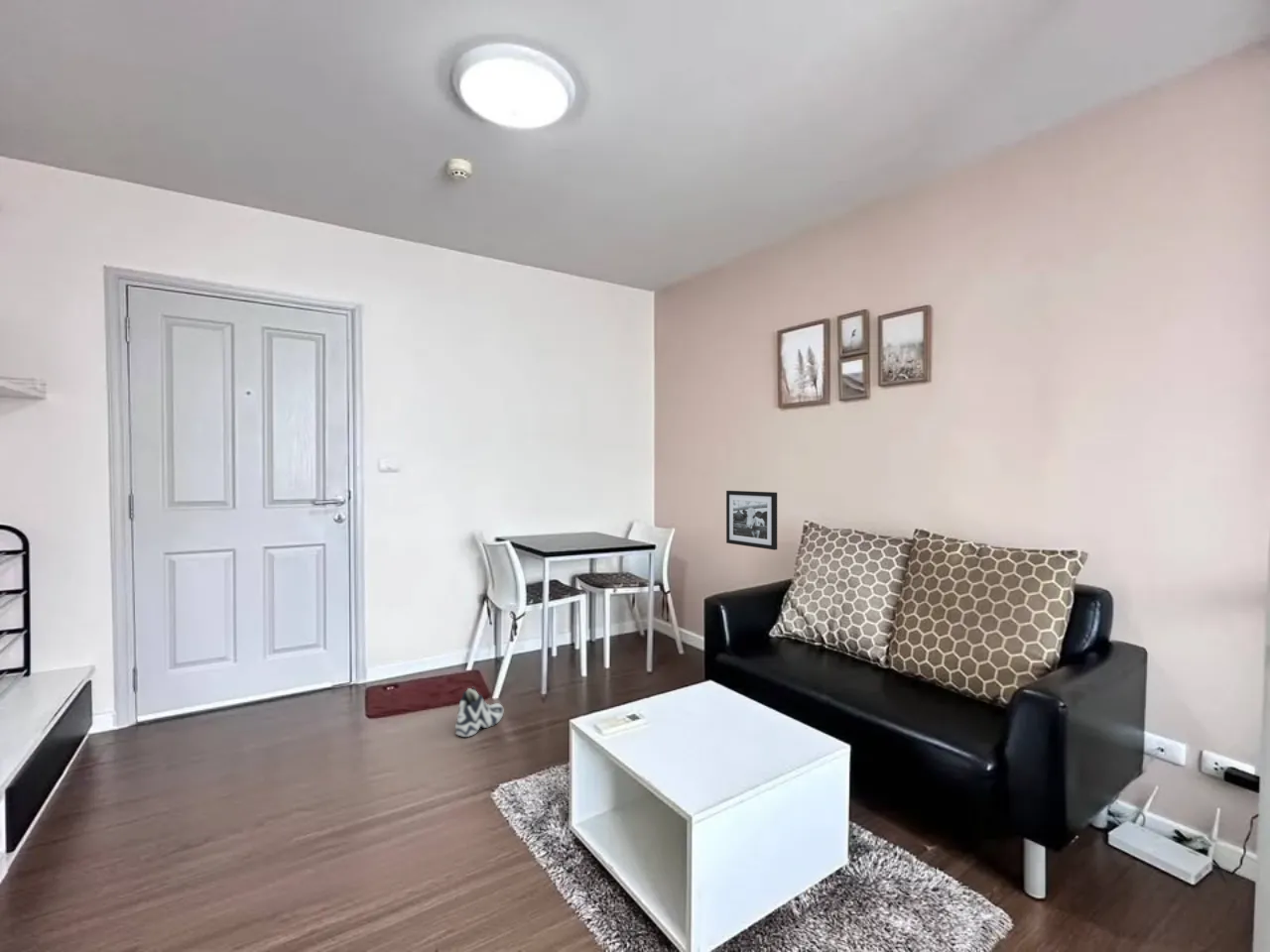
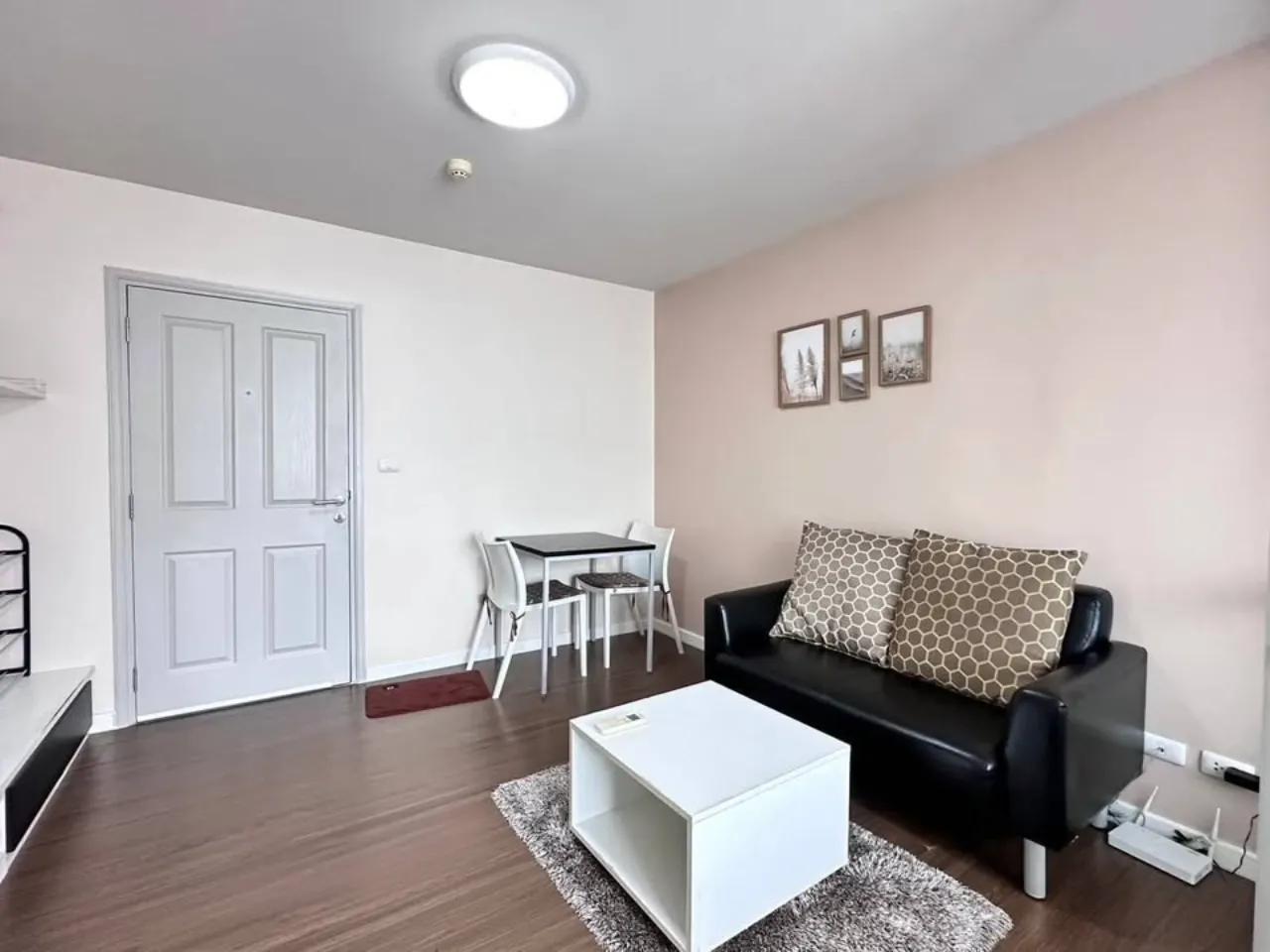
- picture frame (750, 519)
- sneaker (480, 704)
